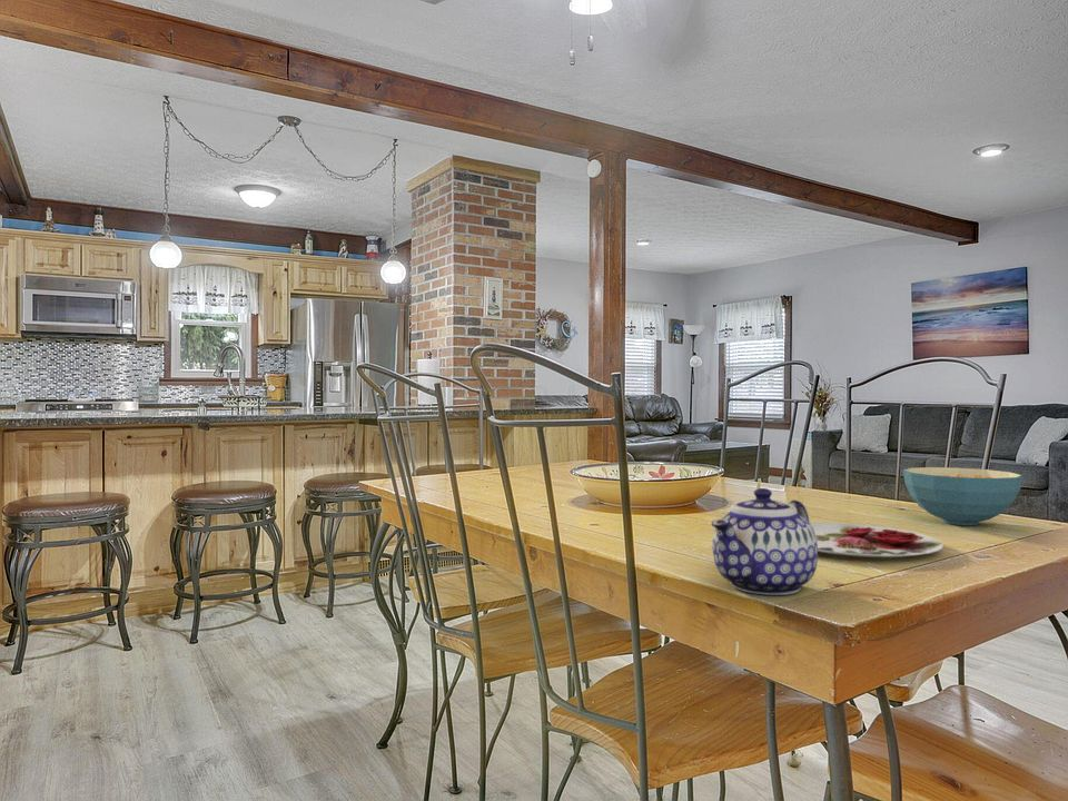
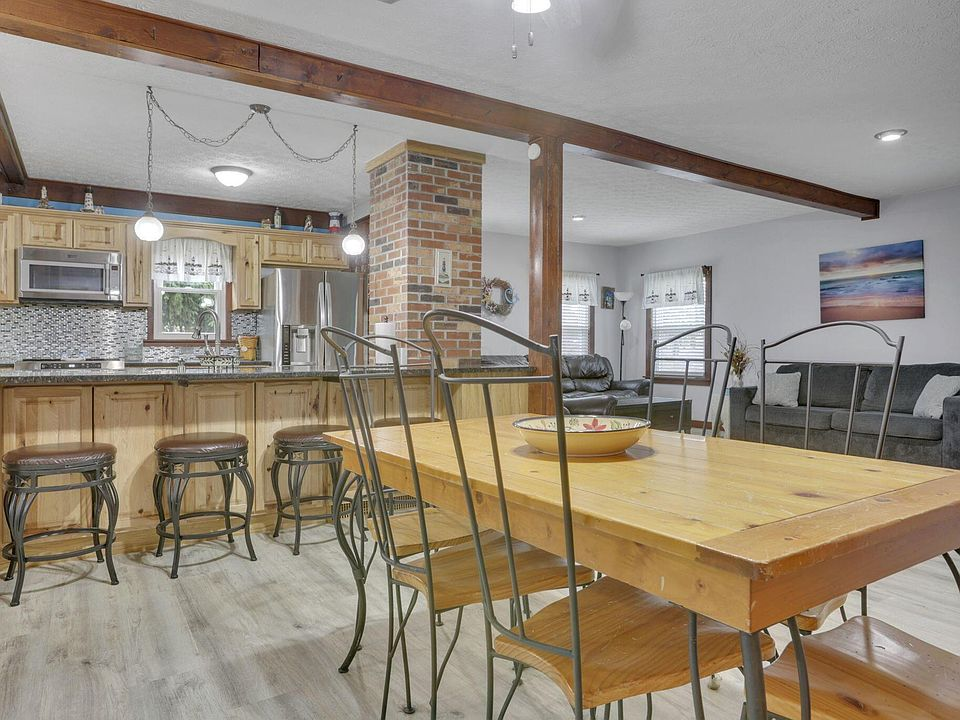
- plate (850, 536)
- teapot (763, 536)
- cereal bowl (960, 497)
